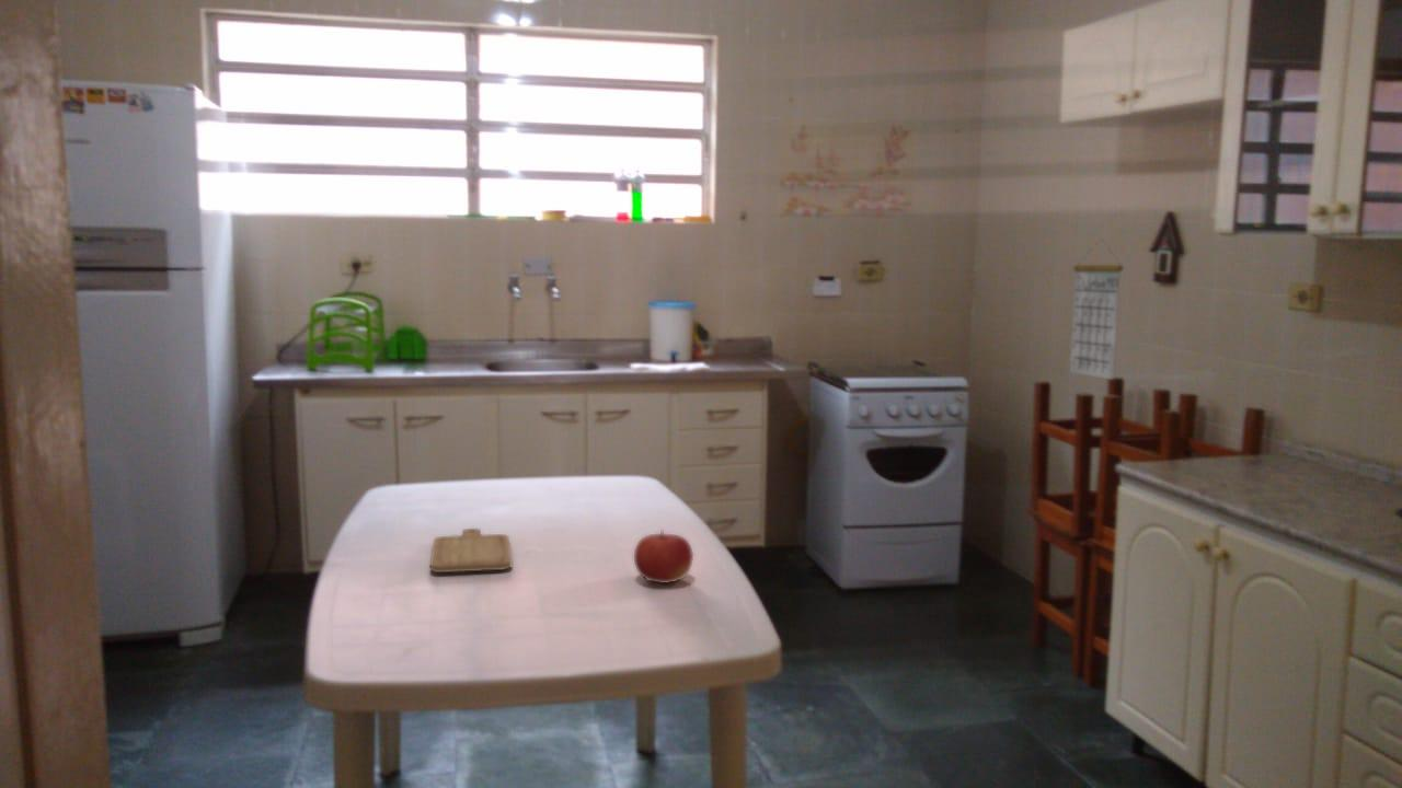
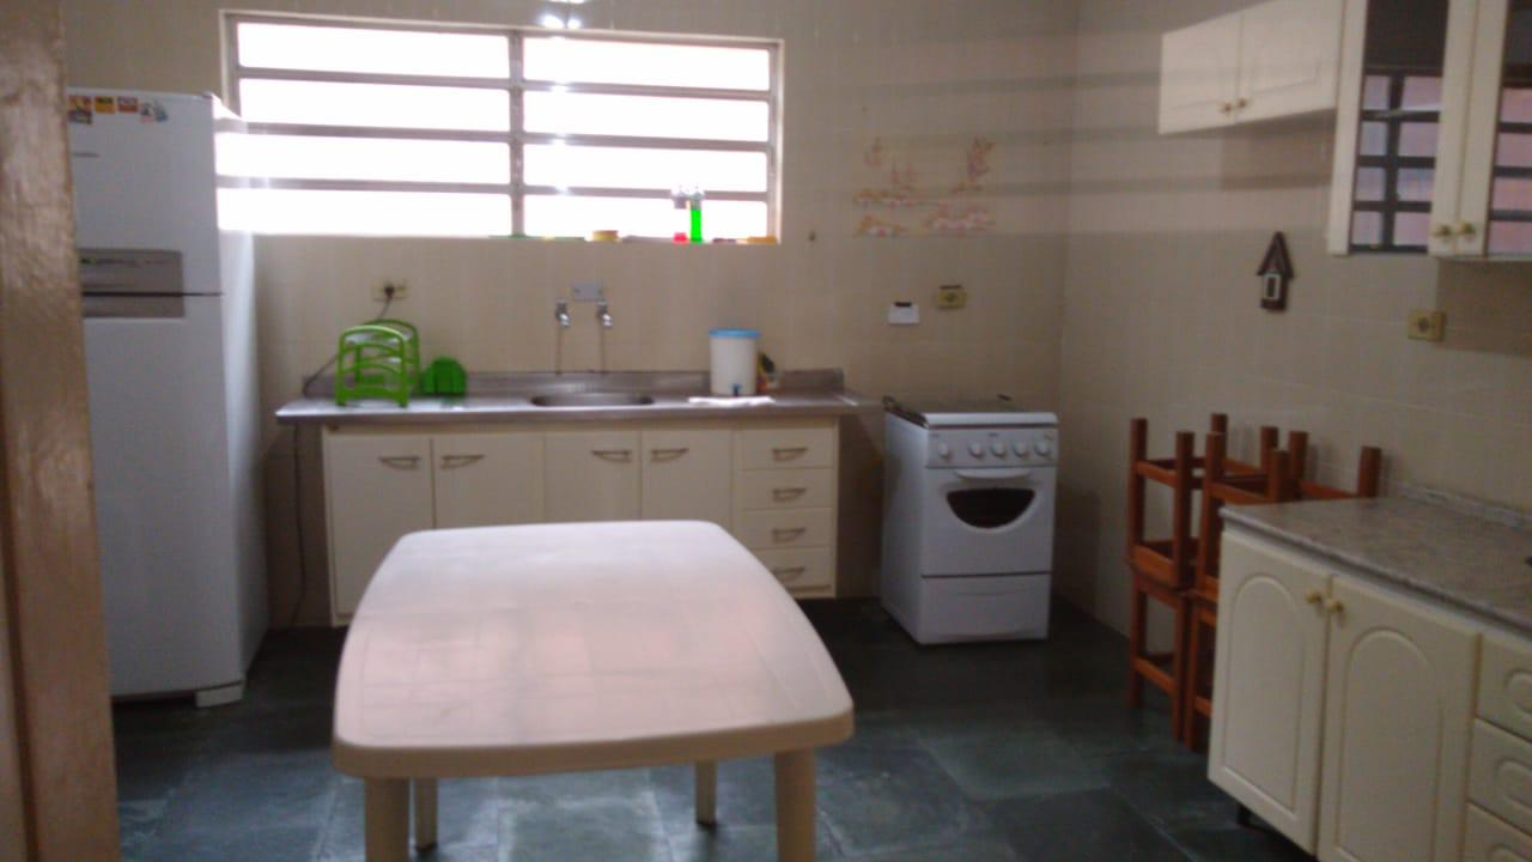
- fruit (663, 555)
- chopping board (471, 548)
- calendar (1094, 308)
